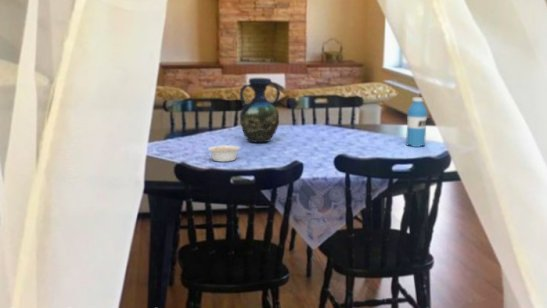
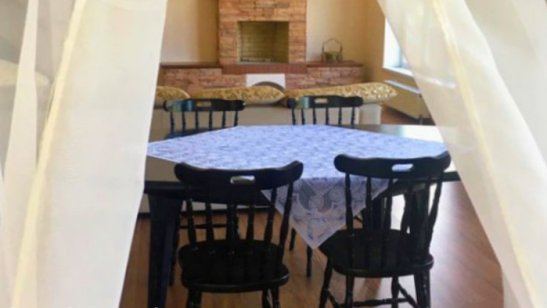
- vase (259, 109)
- legume (225, 152)
- water bottle (416, 121)
